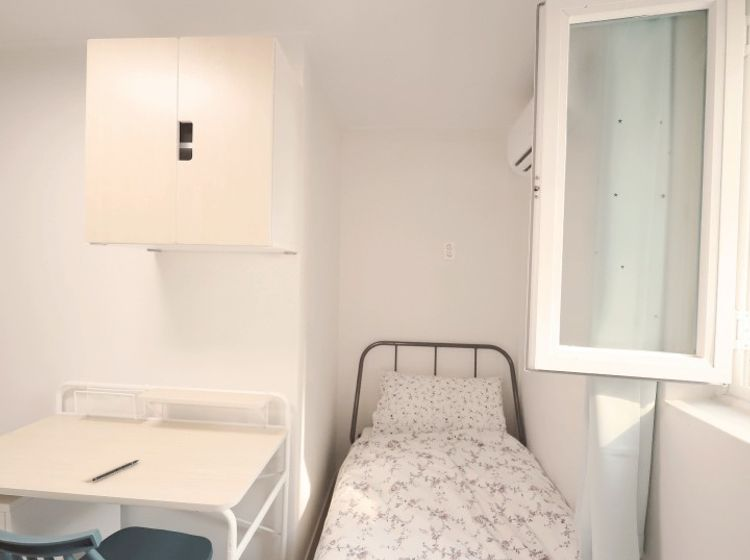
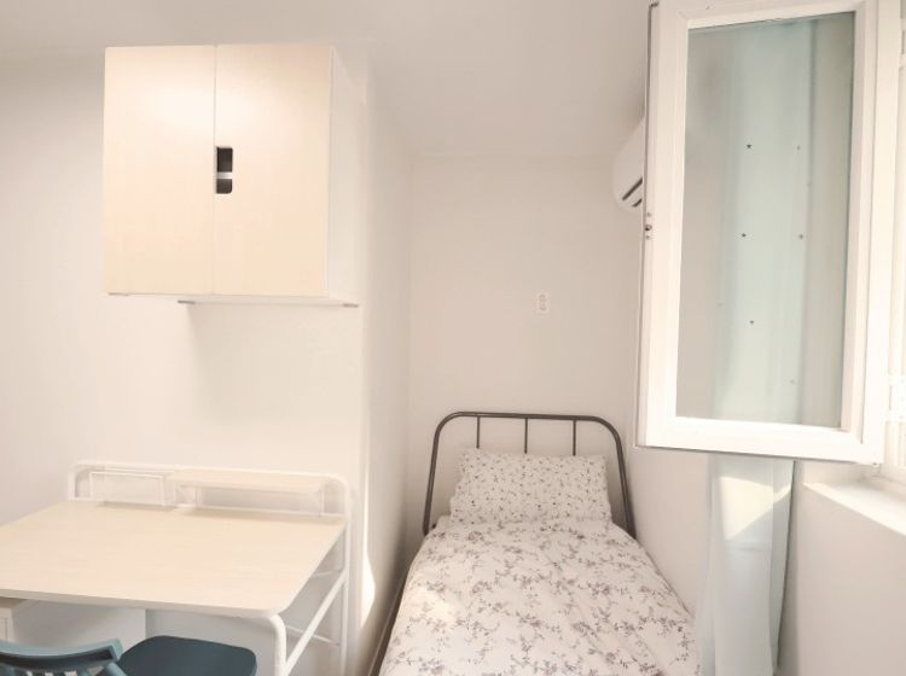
- pen (117, 469)
